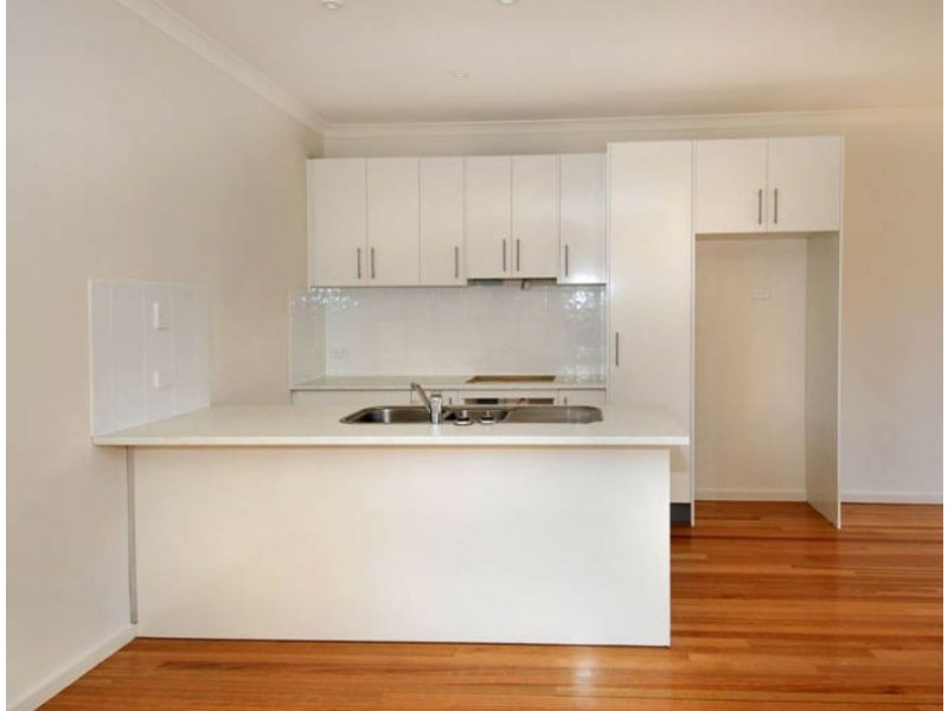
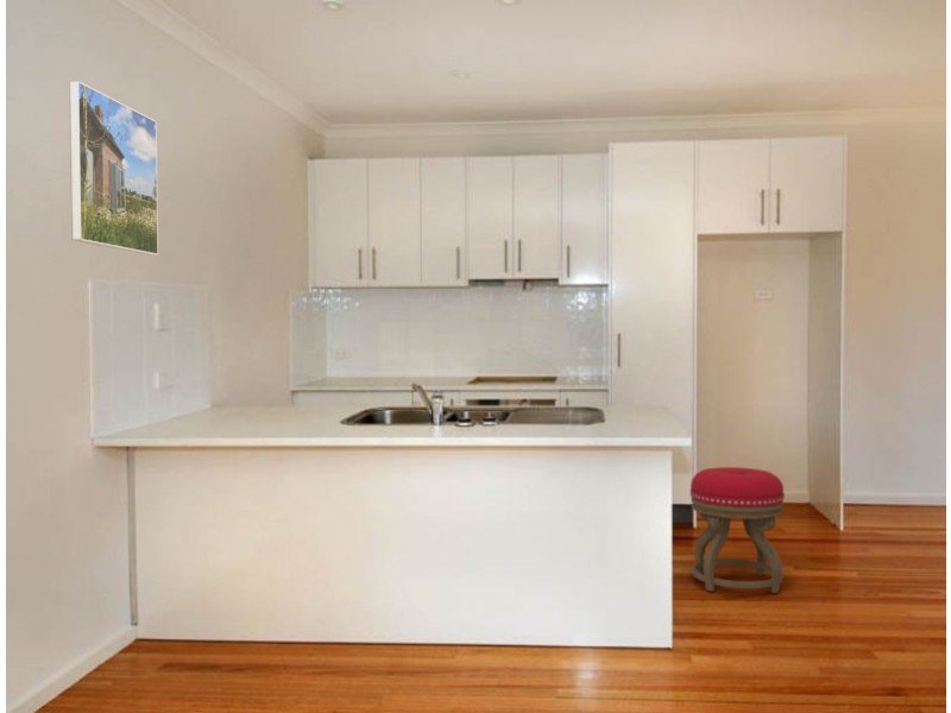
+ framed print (116, 175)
+ stool (729, 526)
